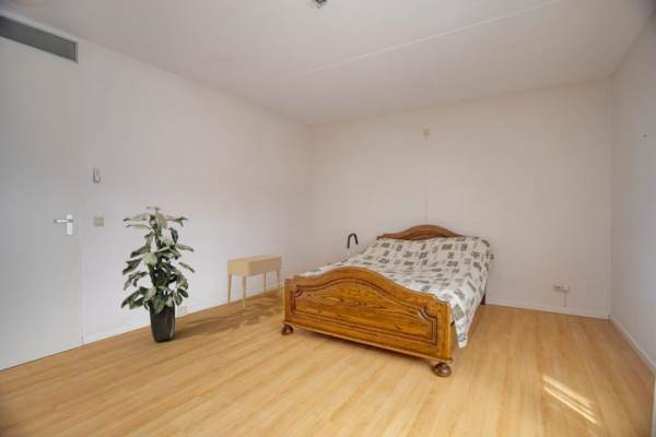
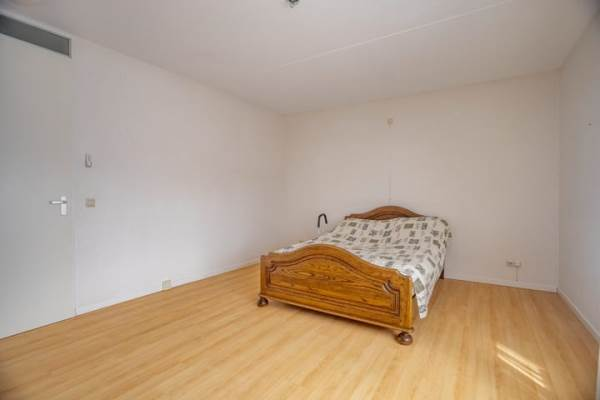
- indoor plant (156, 272)
- nightstand (256, 274)
